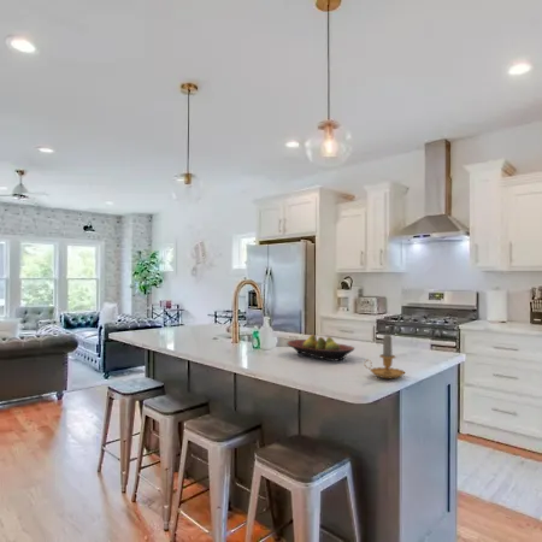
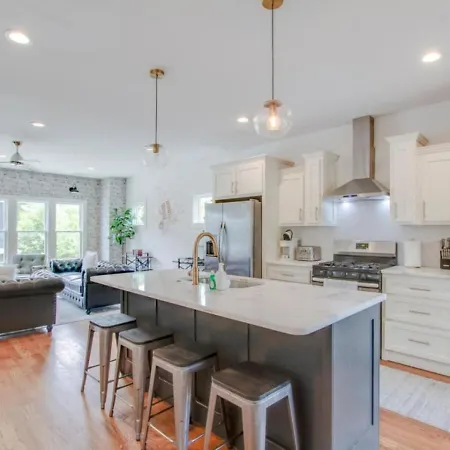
- fruit bowl (319, 346)
- candle (383, 354)
